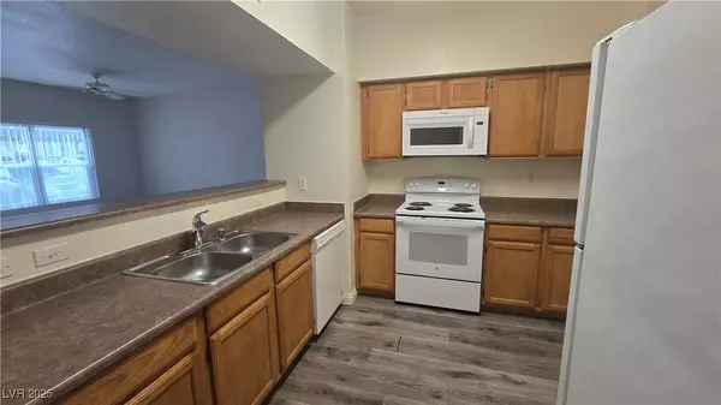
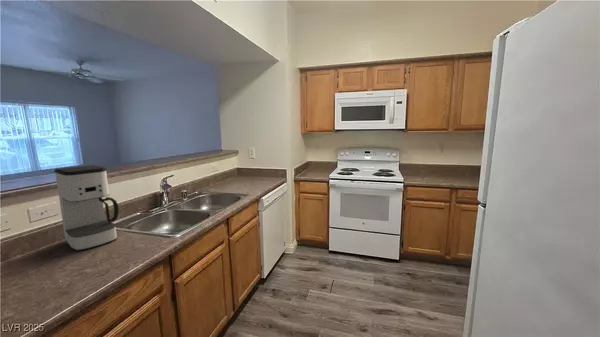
+ coffee maker (91, 204)
